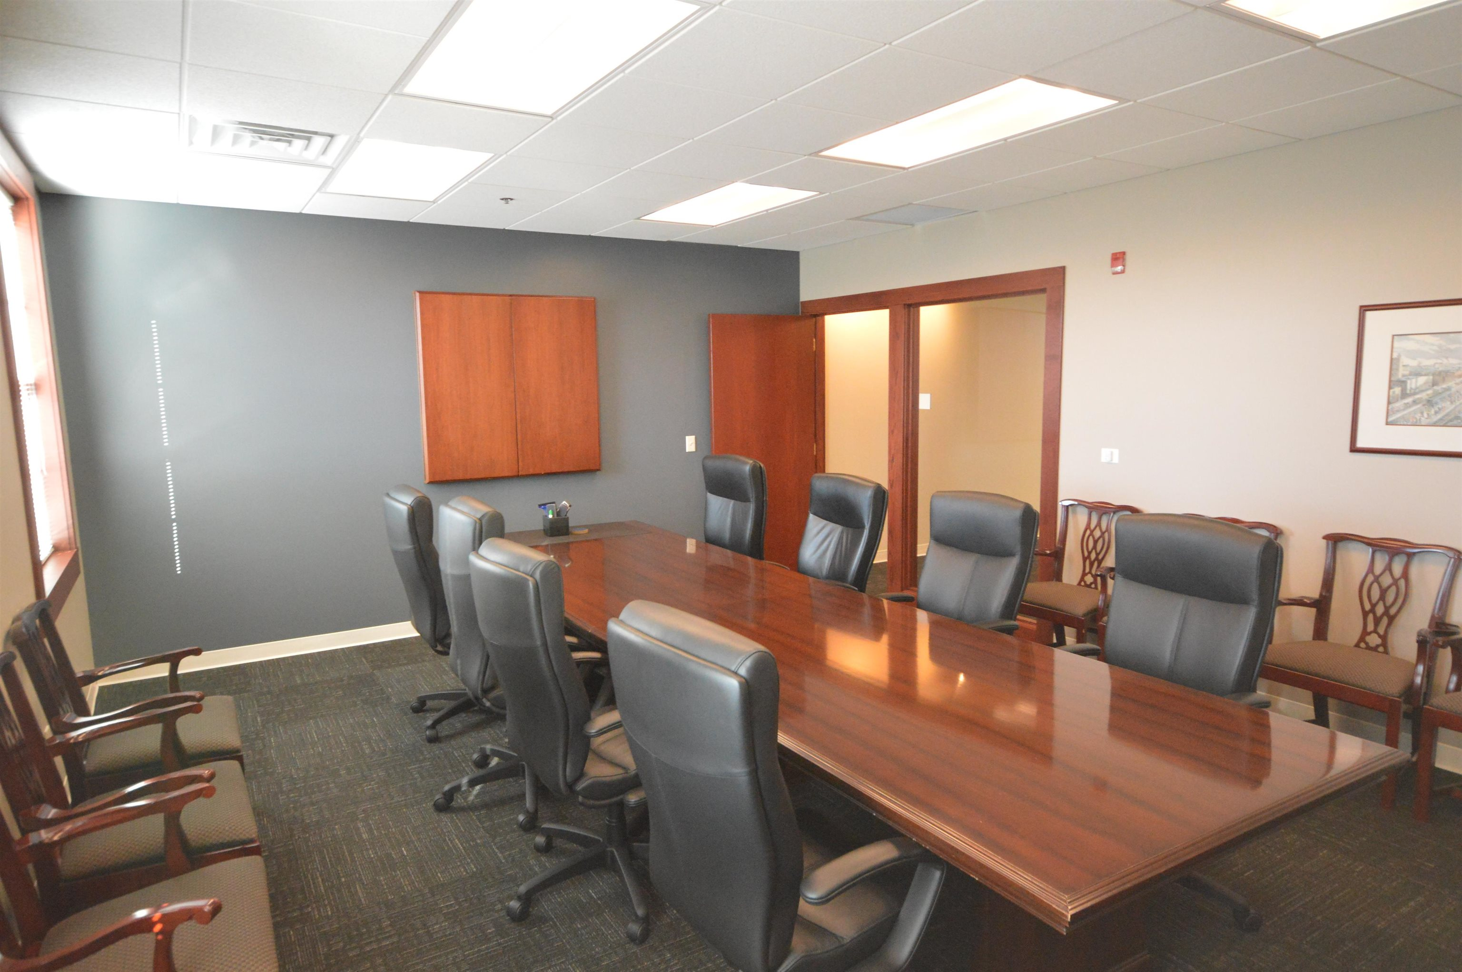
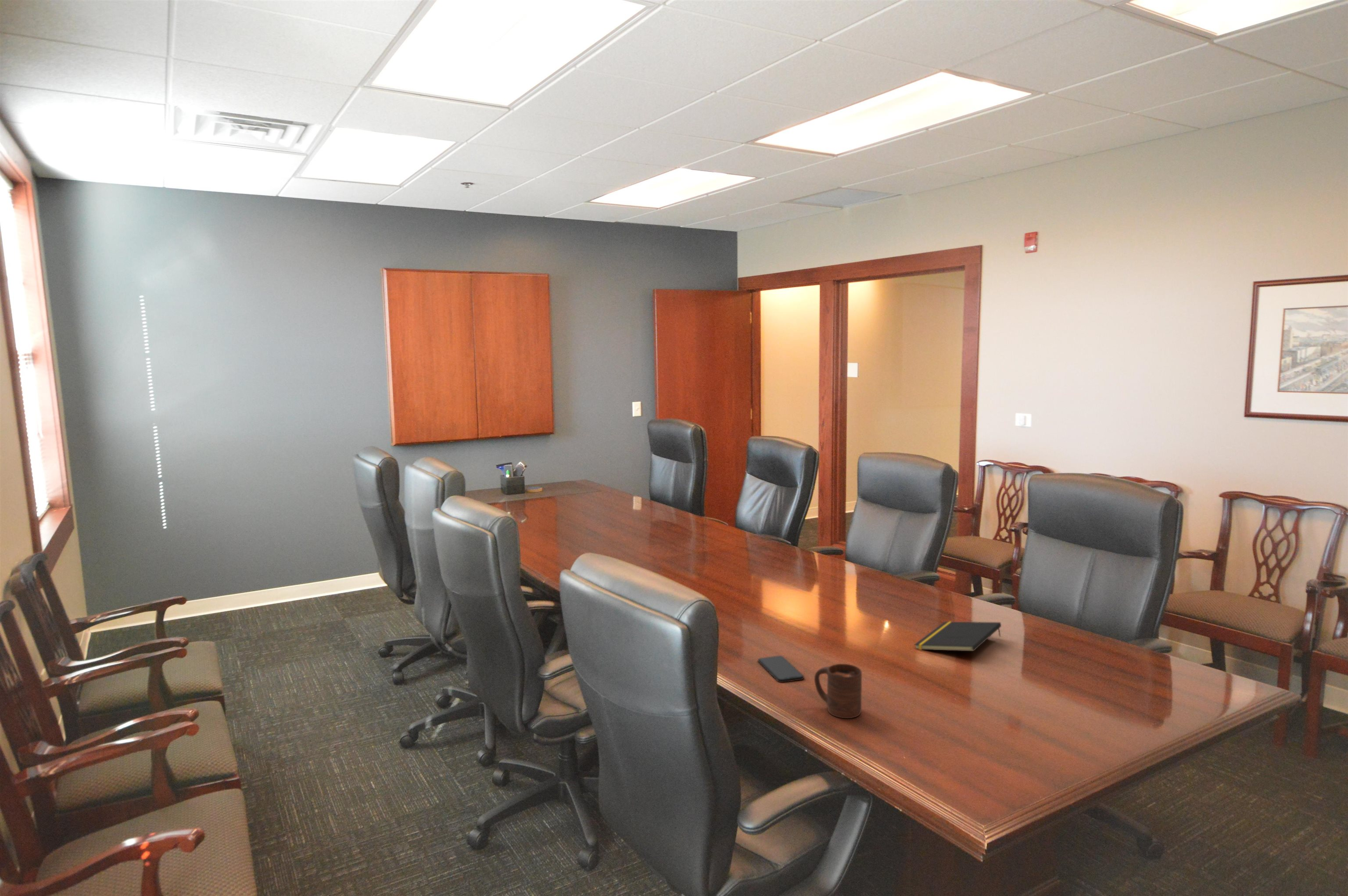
+ smartphone (780, 668)
+ cup (839, 690)
+ notepad (958, 635)
